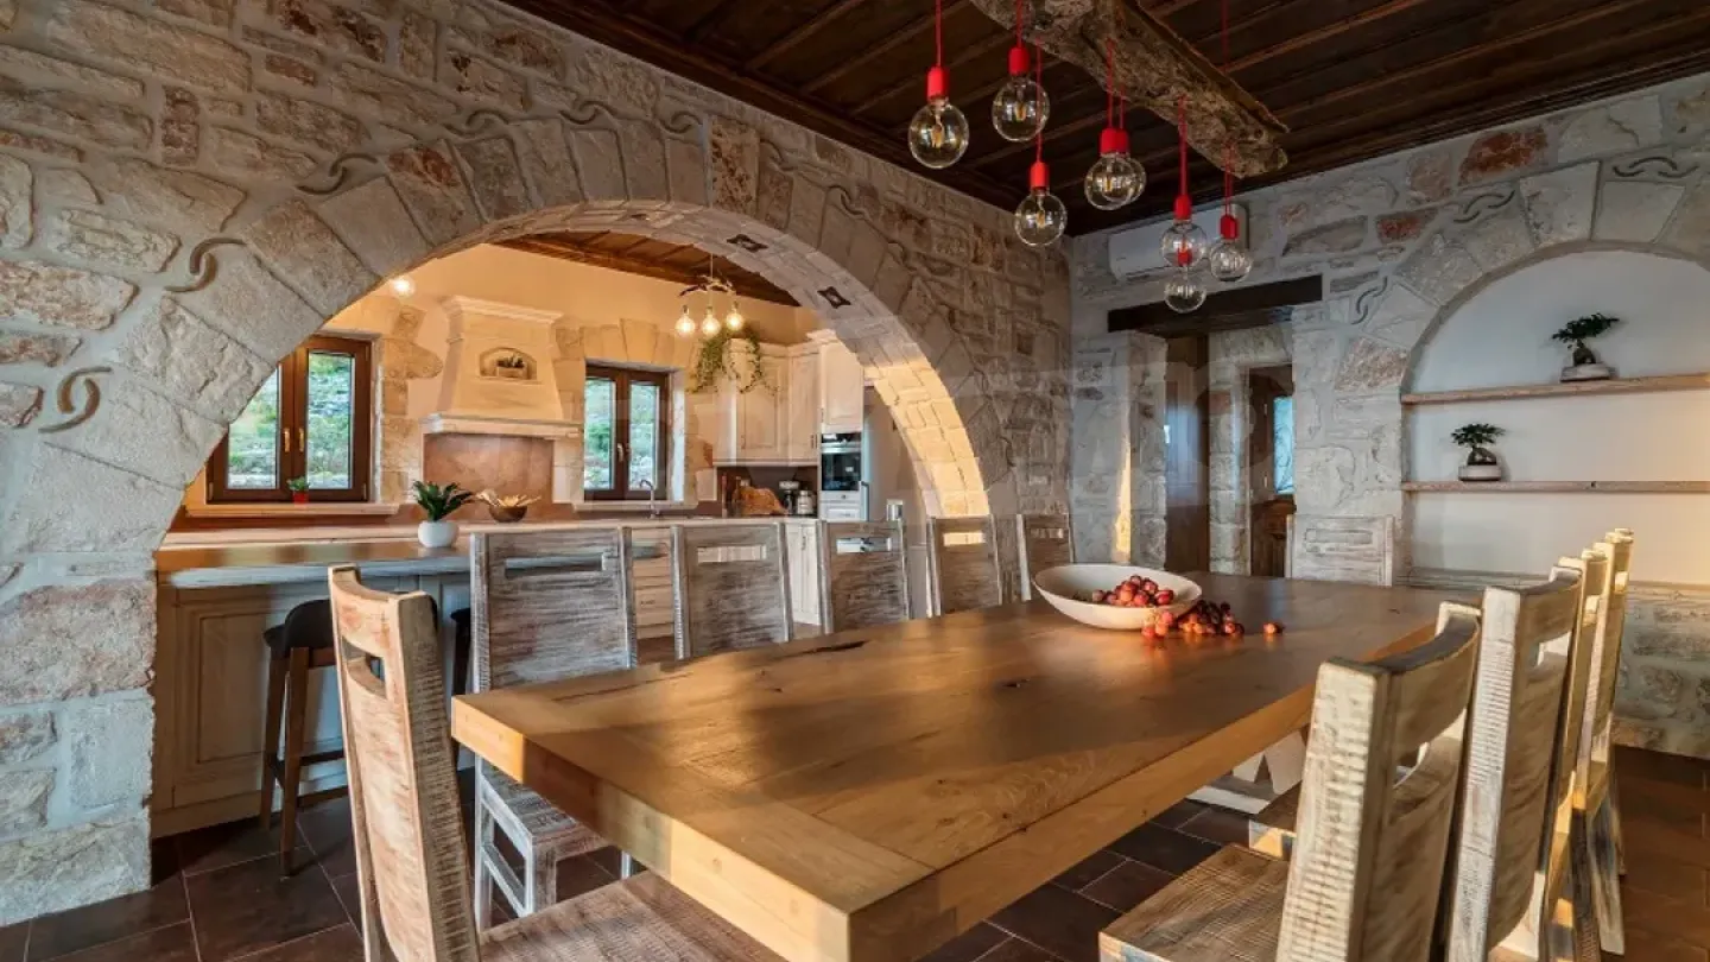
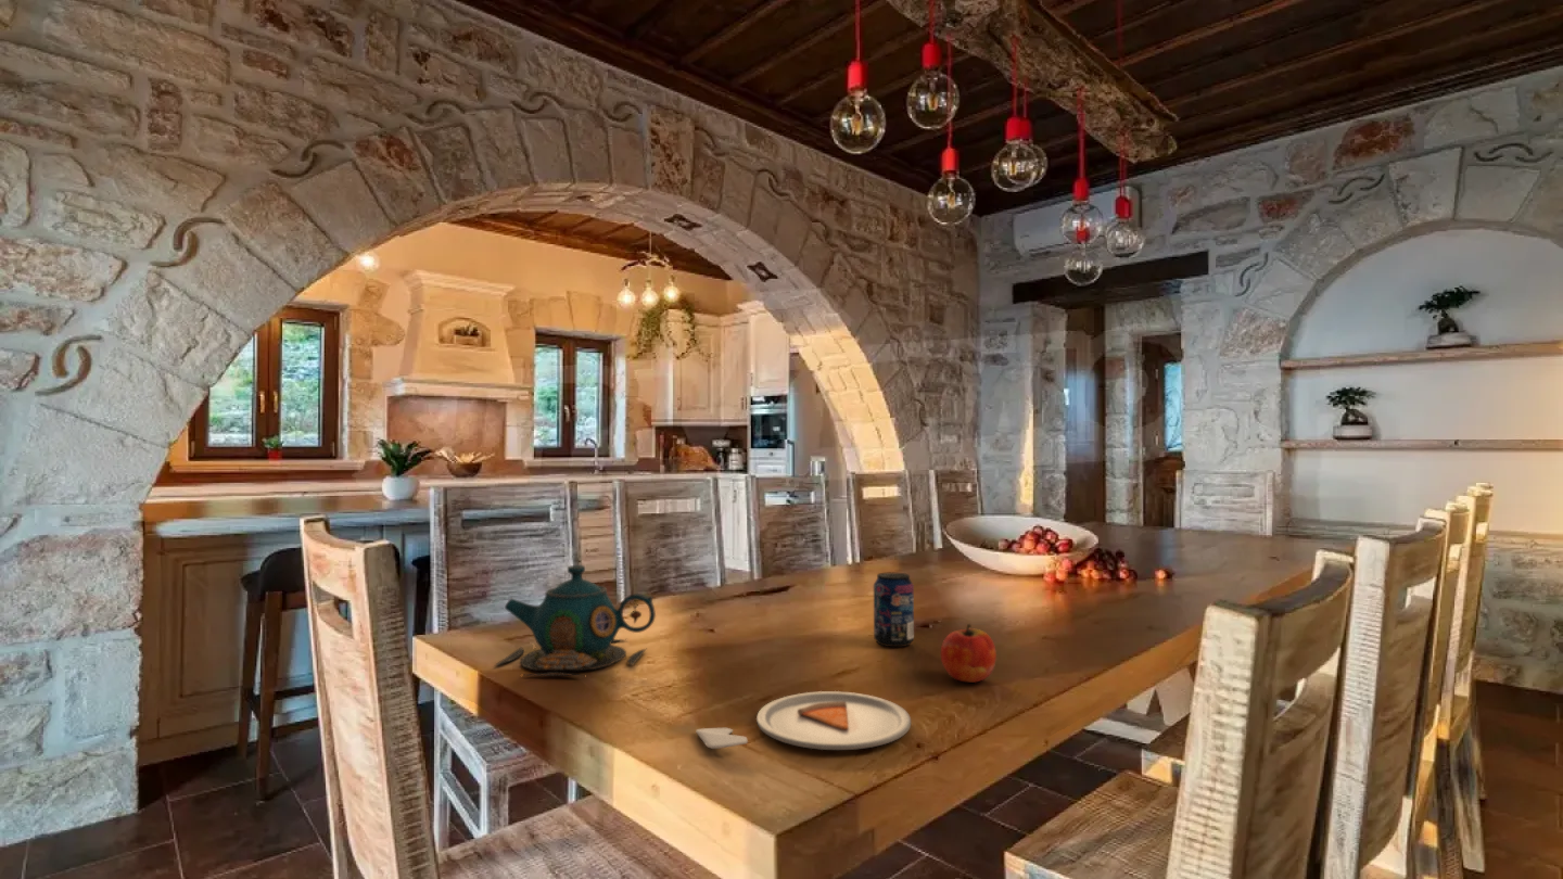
+ beverage can (893, 609)
+ apple (968, 652)
+ dinner plate (805, 721)
+ teapot (577, 611)
